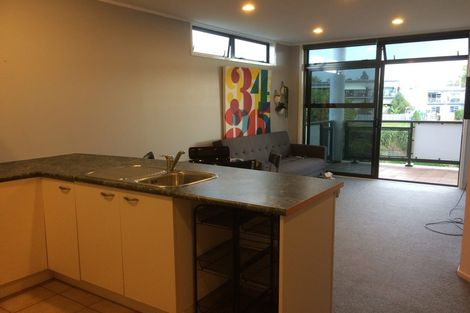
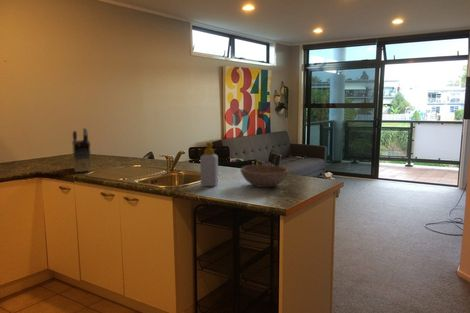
+ knife block (81, 149)
+ bowl (264, 176)
+ soap bottle (209, 163)
